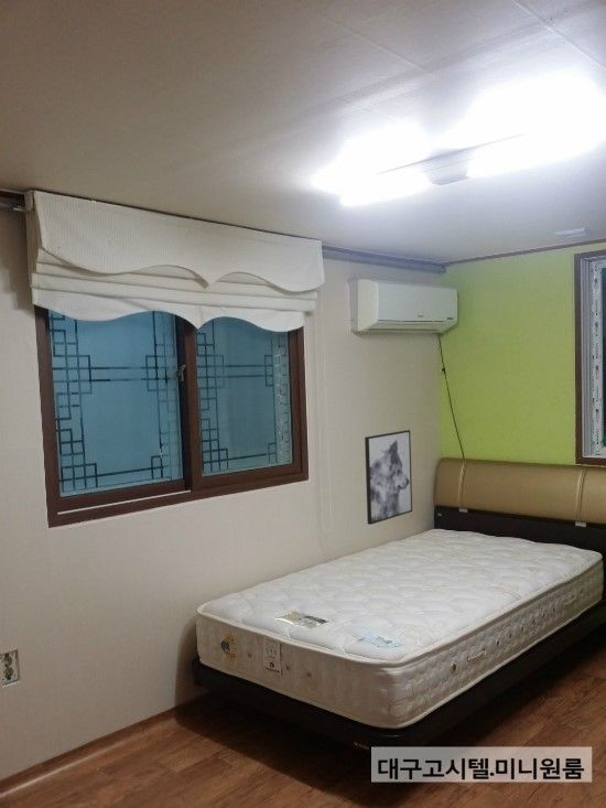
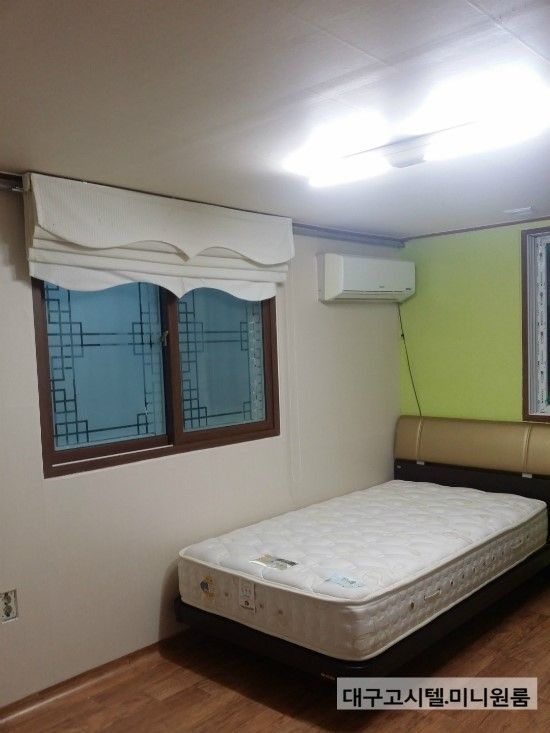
- wall art (389, 475)
